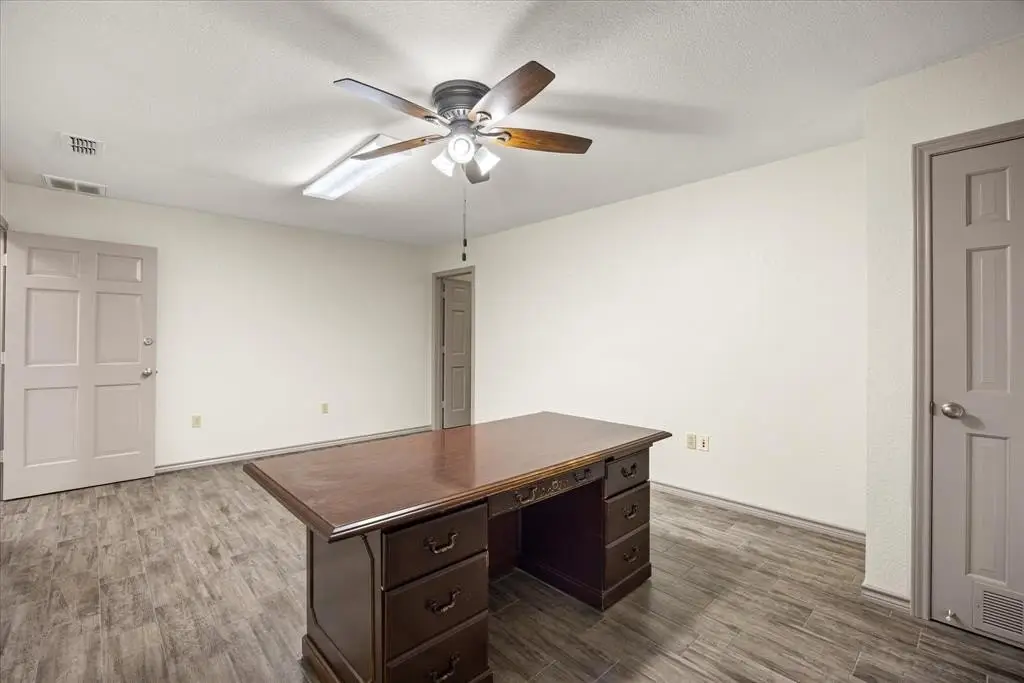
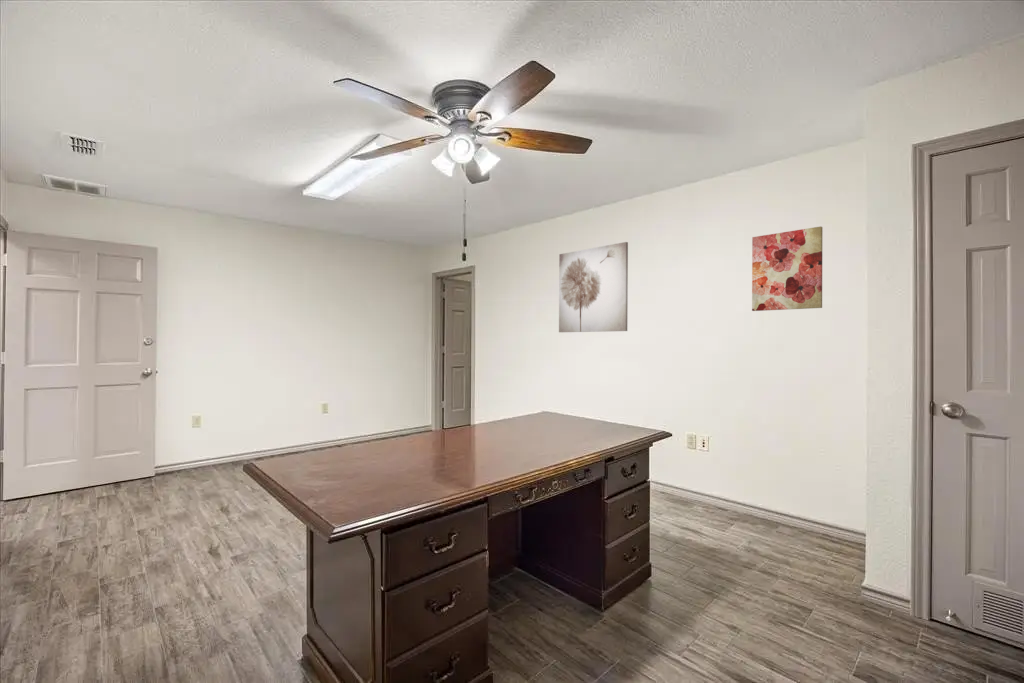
+ wall art (785, 270)
+ wall art (591, 290)
